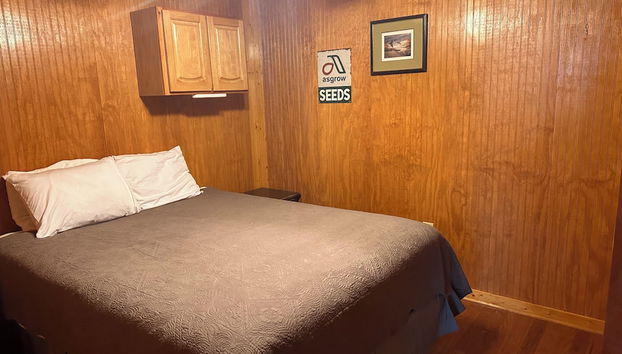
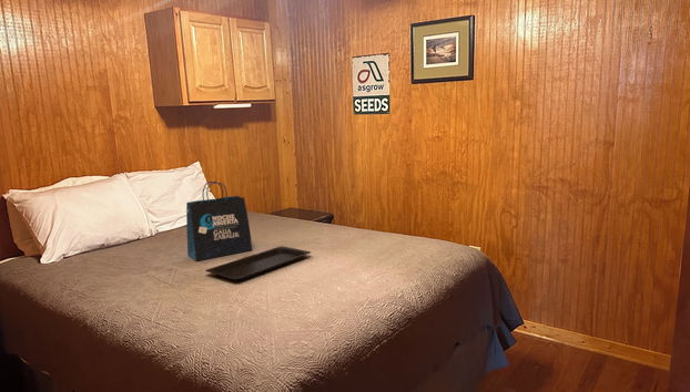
+ tote bag (216, 217)
+ serving tray (261, 262)
